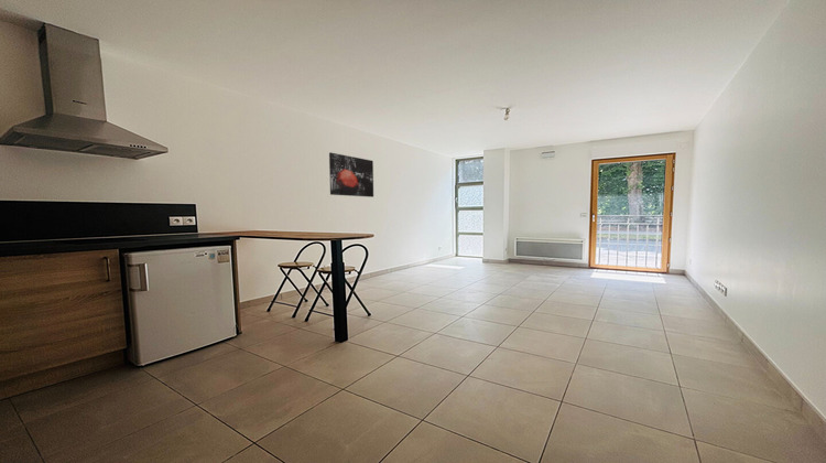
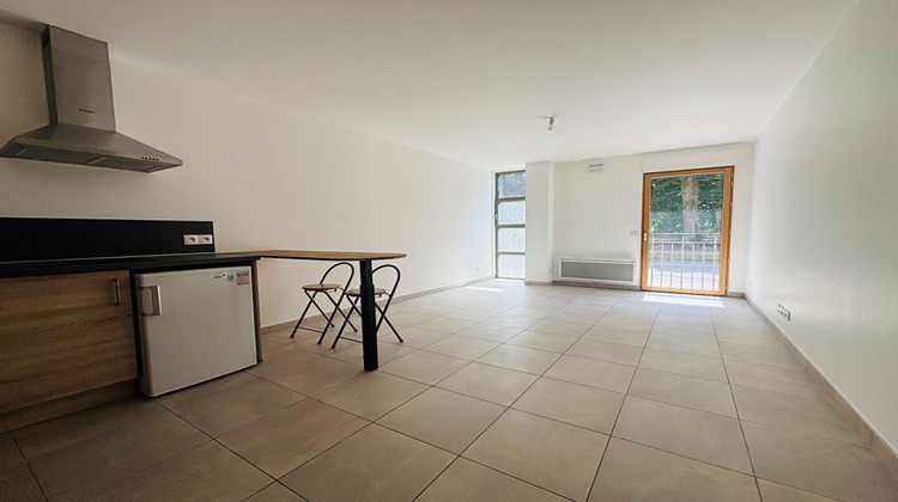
- wall art (352, 176)
